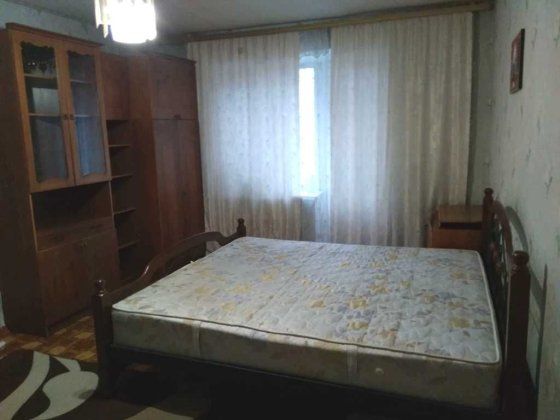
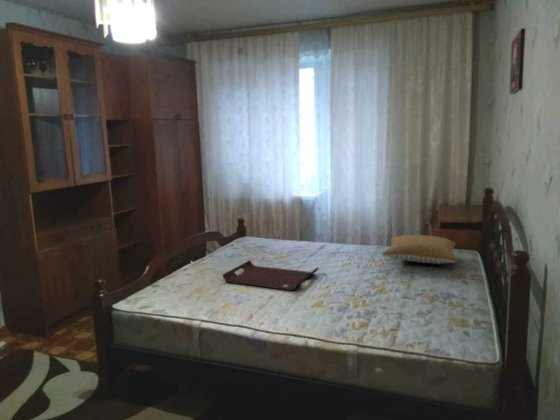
+ pillow (420, 249)
+ serving tray (271, 274)
